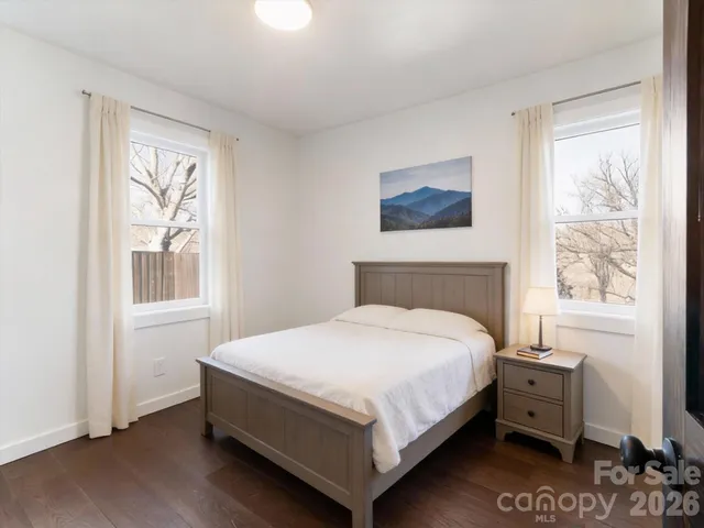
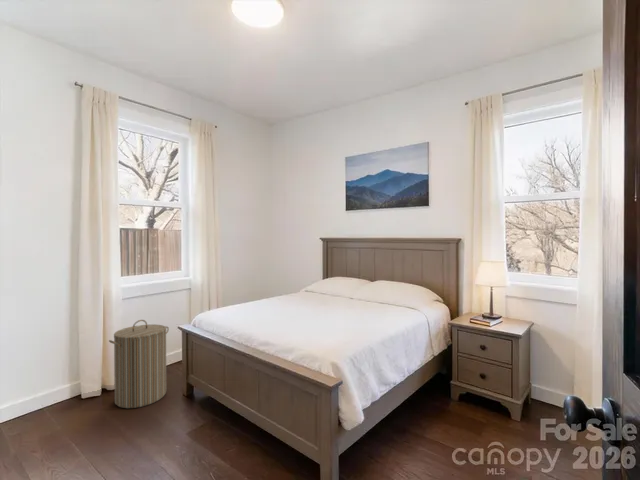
+ laundry hamper (141, 358)
